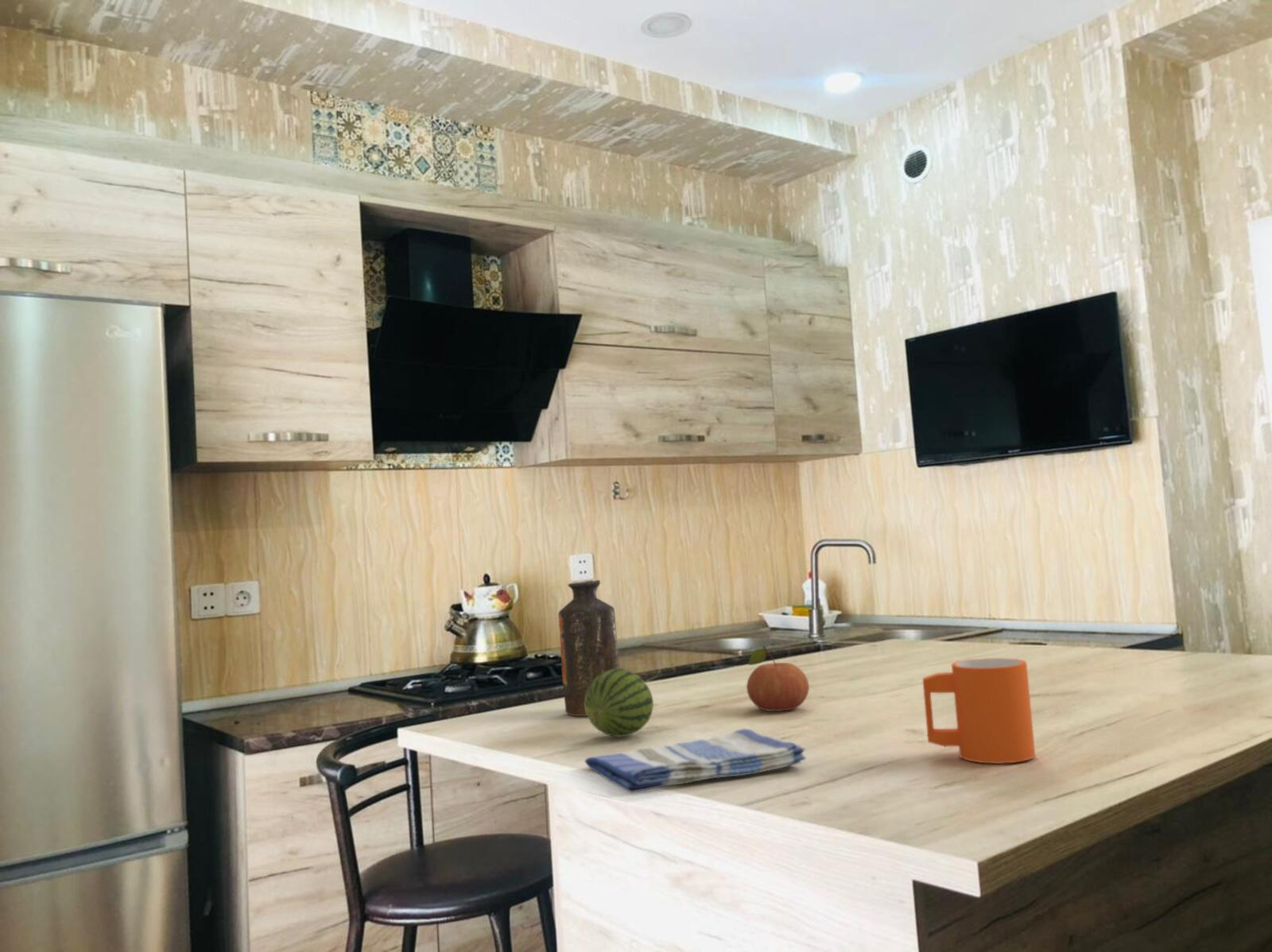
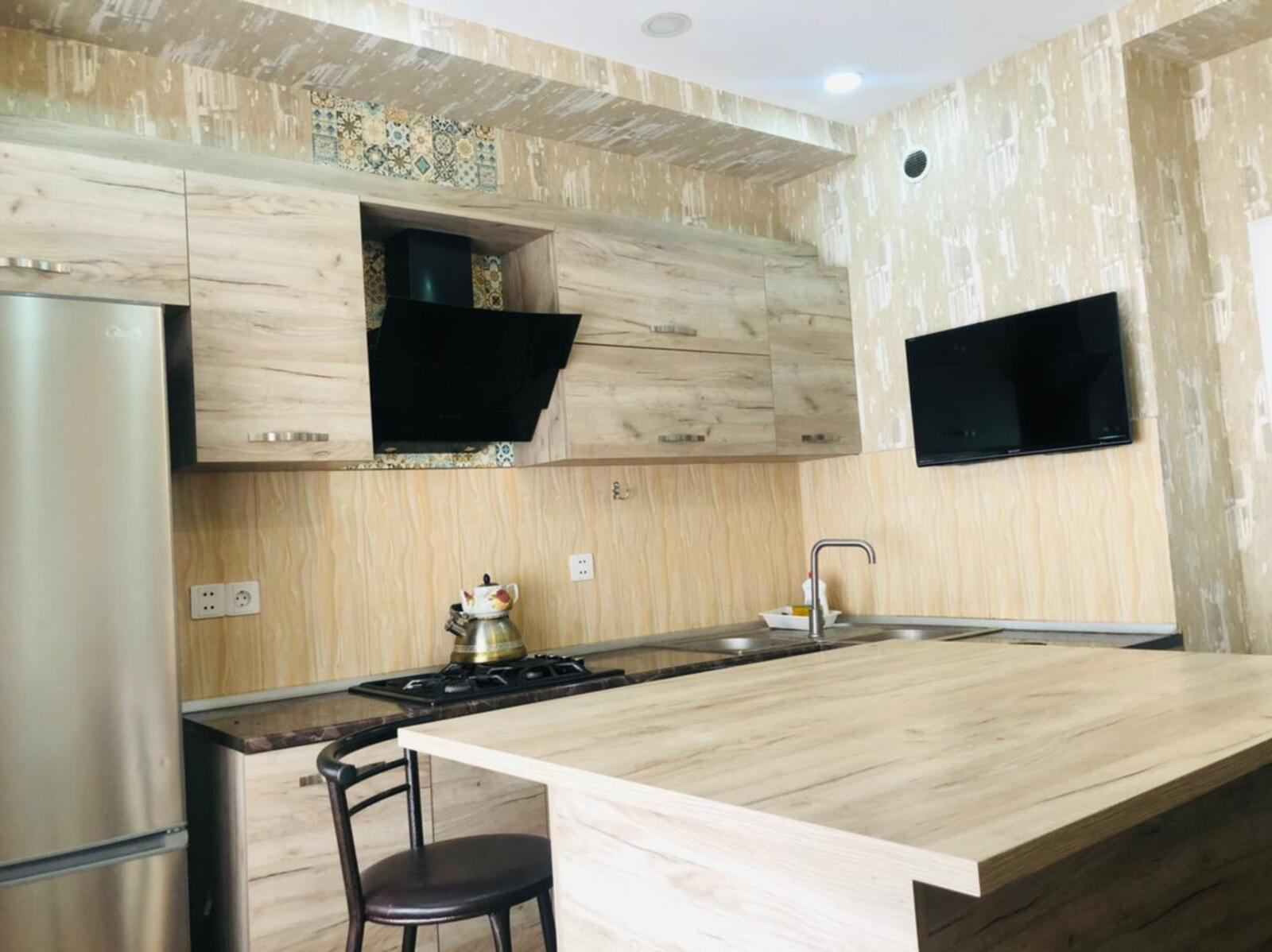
- apple (777, 677)
- fruit (619, 702)
- dish towel (693, 756)
- mug (980, 710)
- bottle (589, 645)
